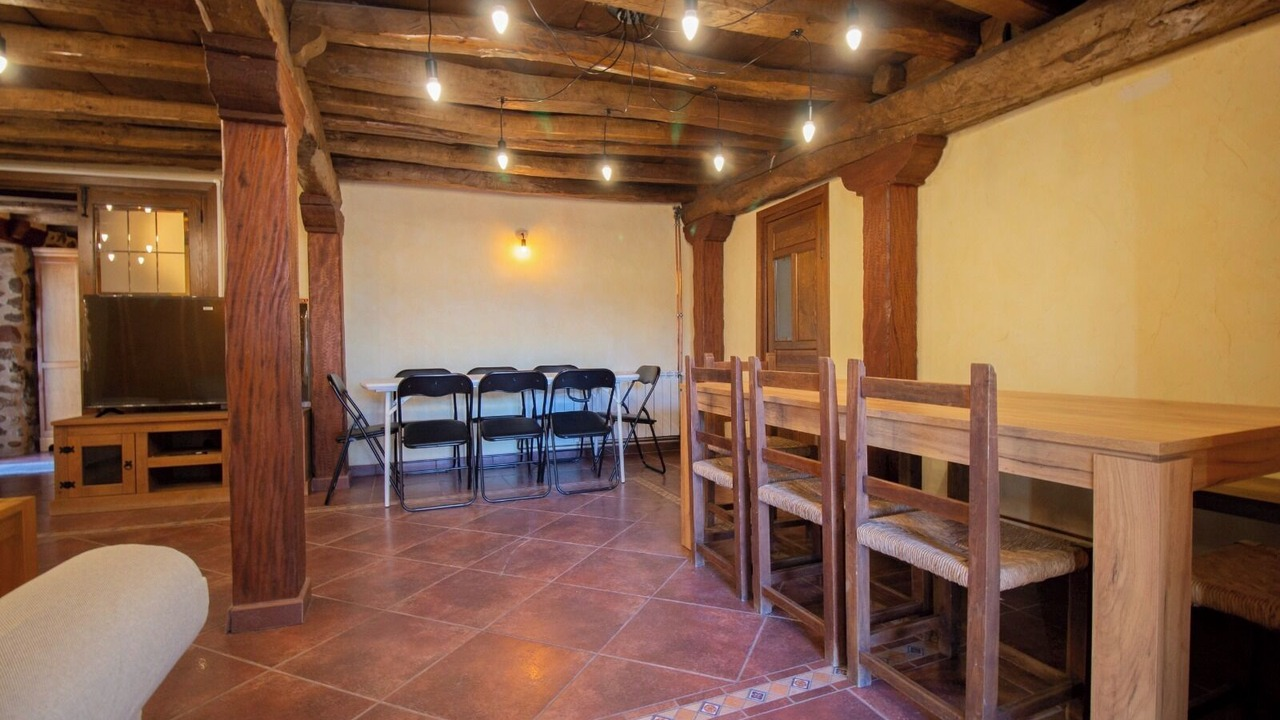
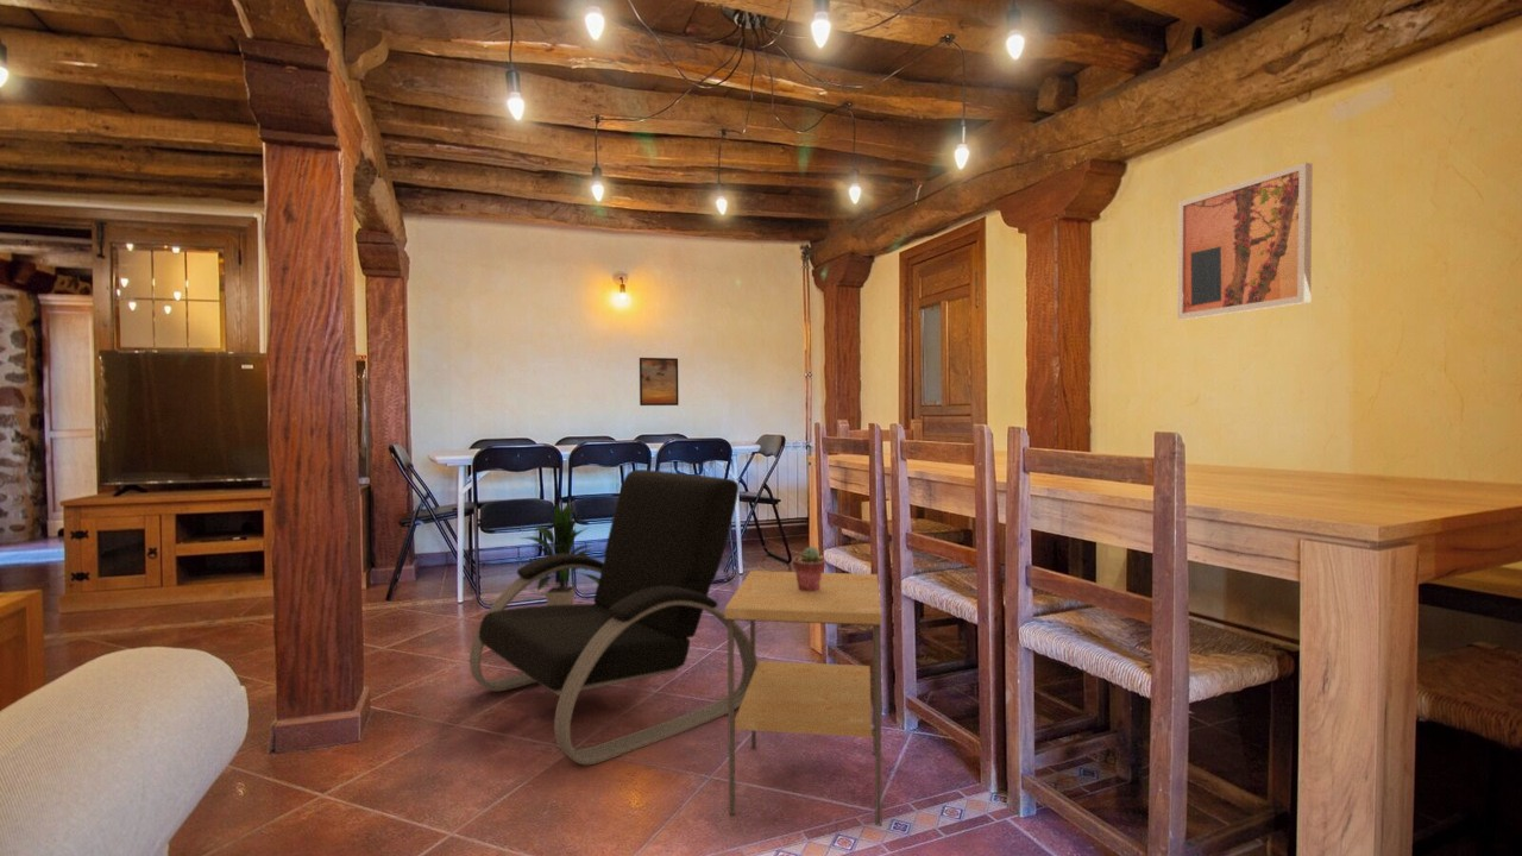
+ side table (807, 687)
+ indoor plant (566, 568)
+ potted succulent (809, 567)
+ armchair (610, 588)
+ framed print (659, 382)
+ wall art (1239, 247)
